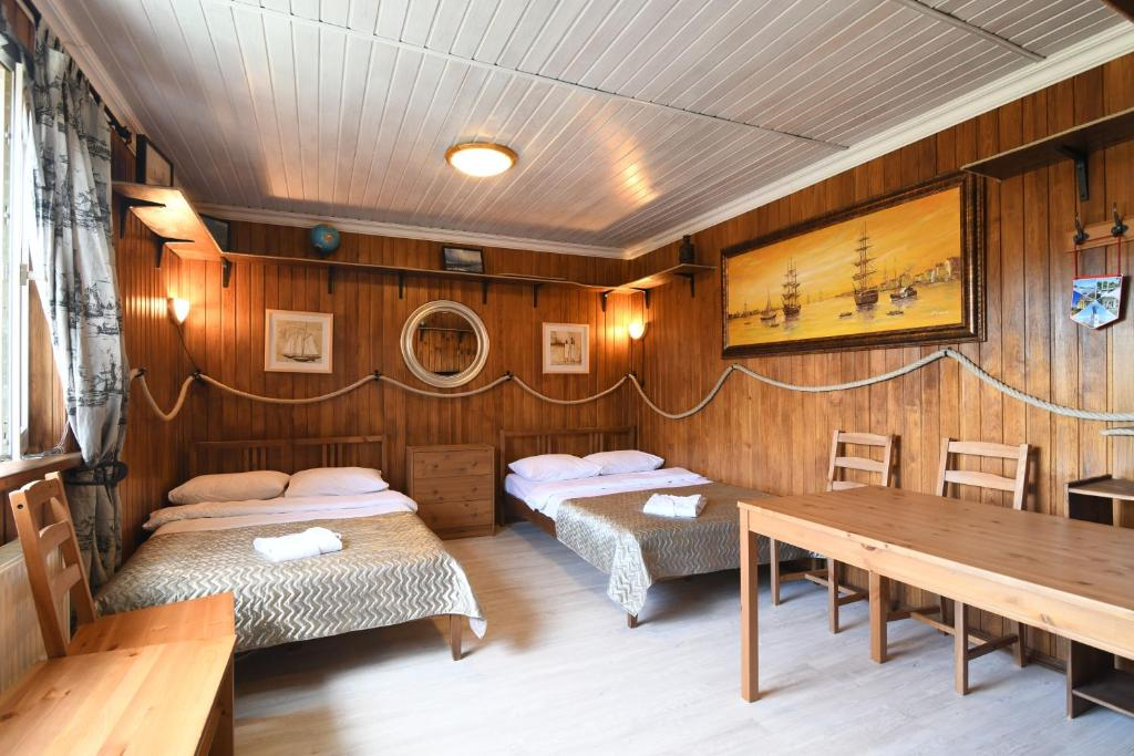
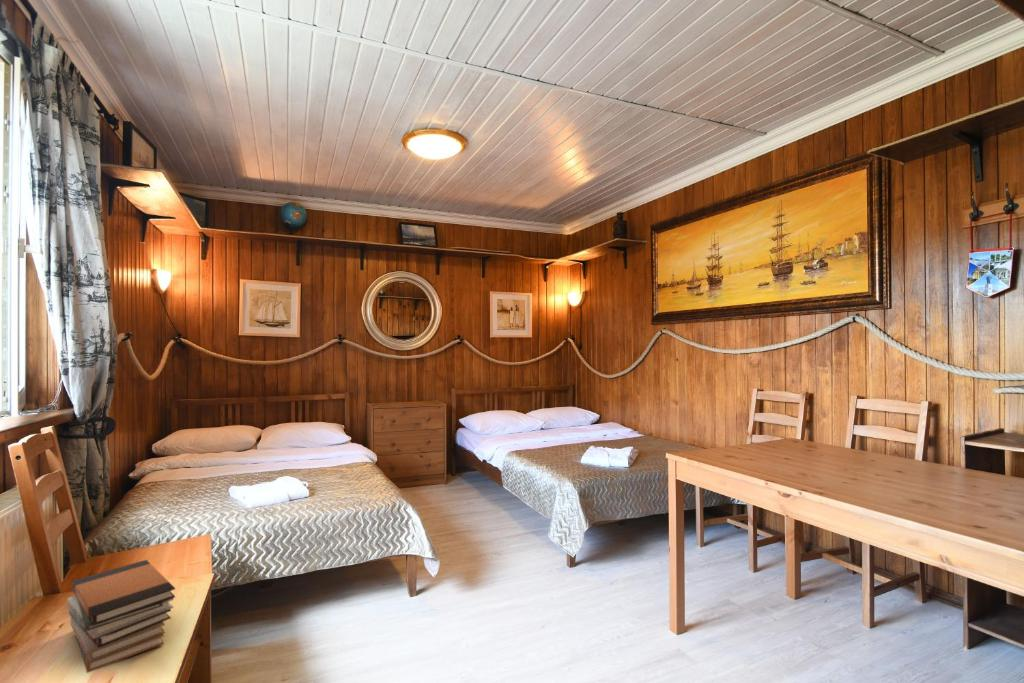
+ book stack (120, 609)
